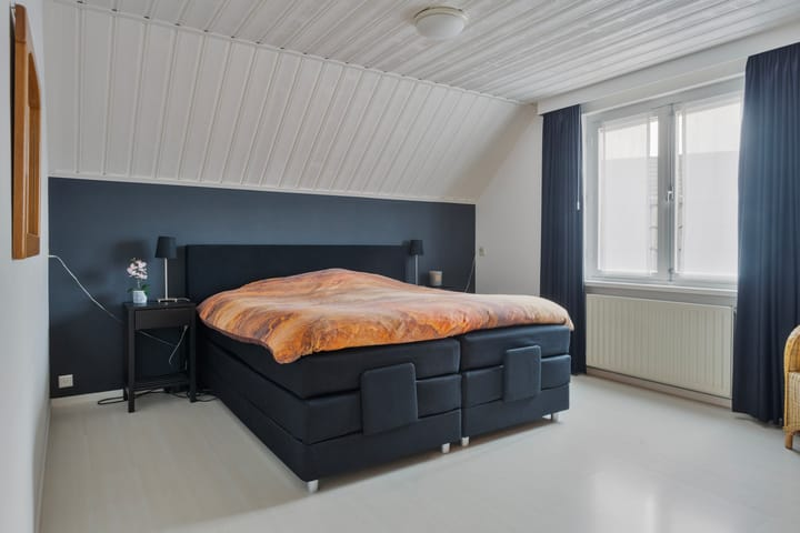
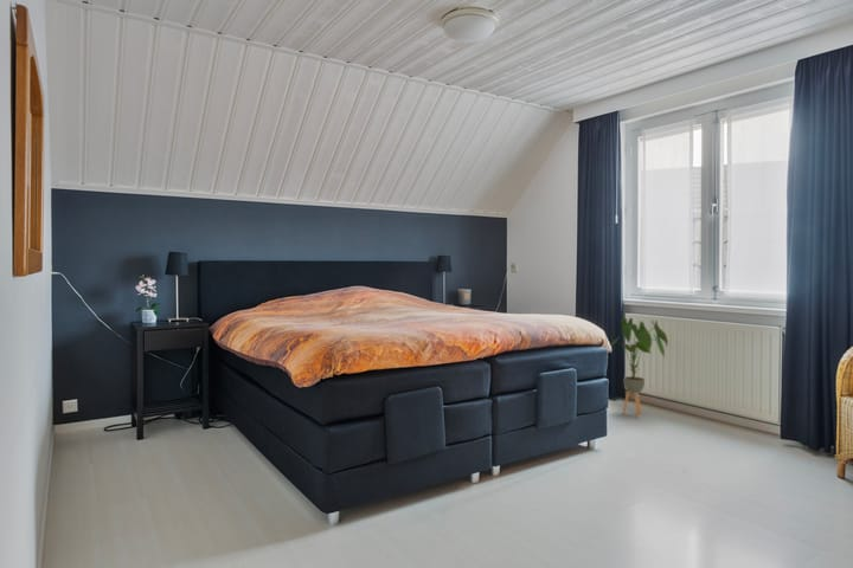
+ house plant (637, 366)
